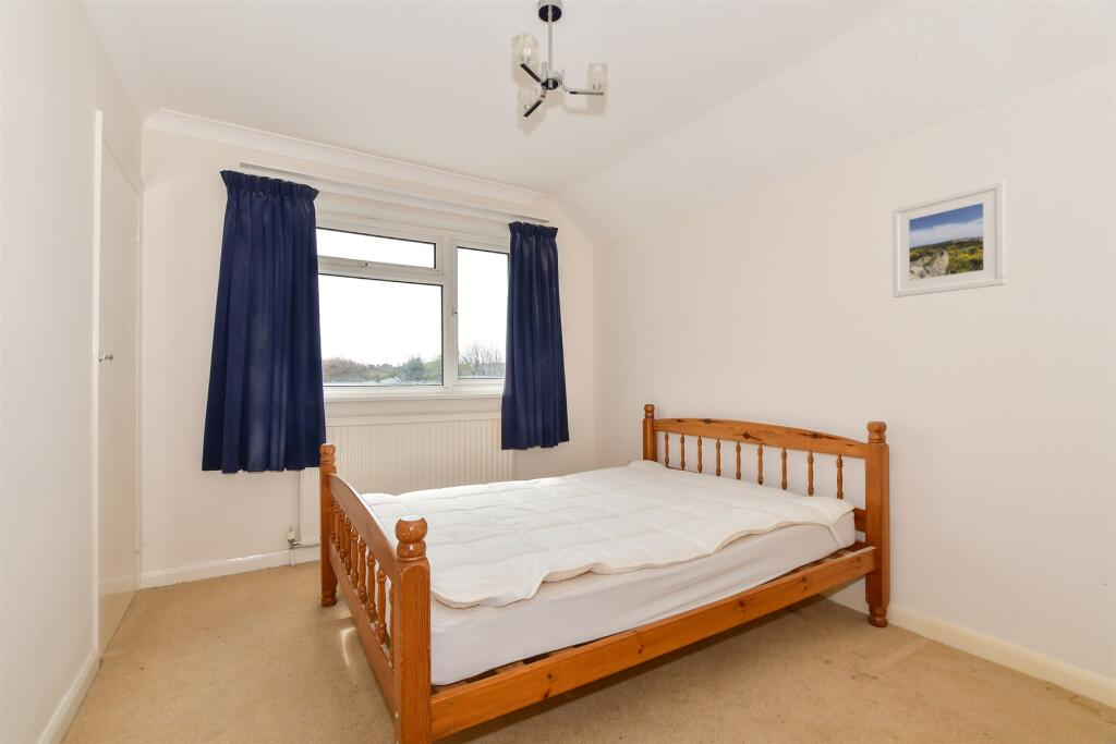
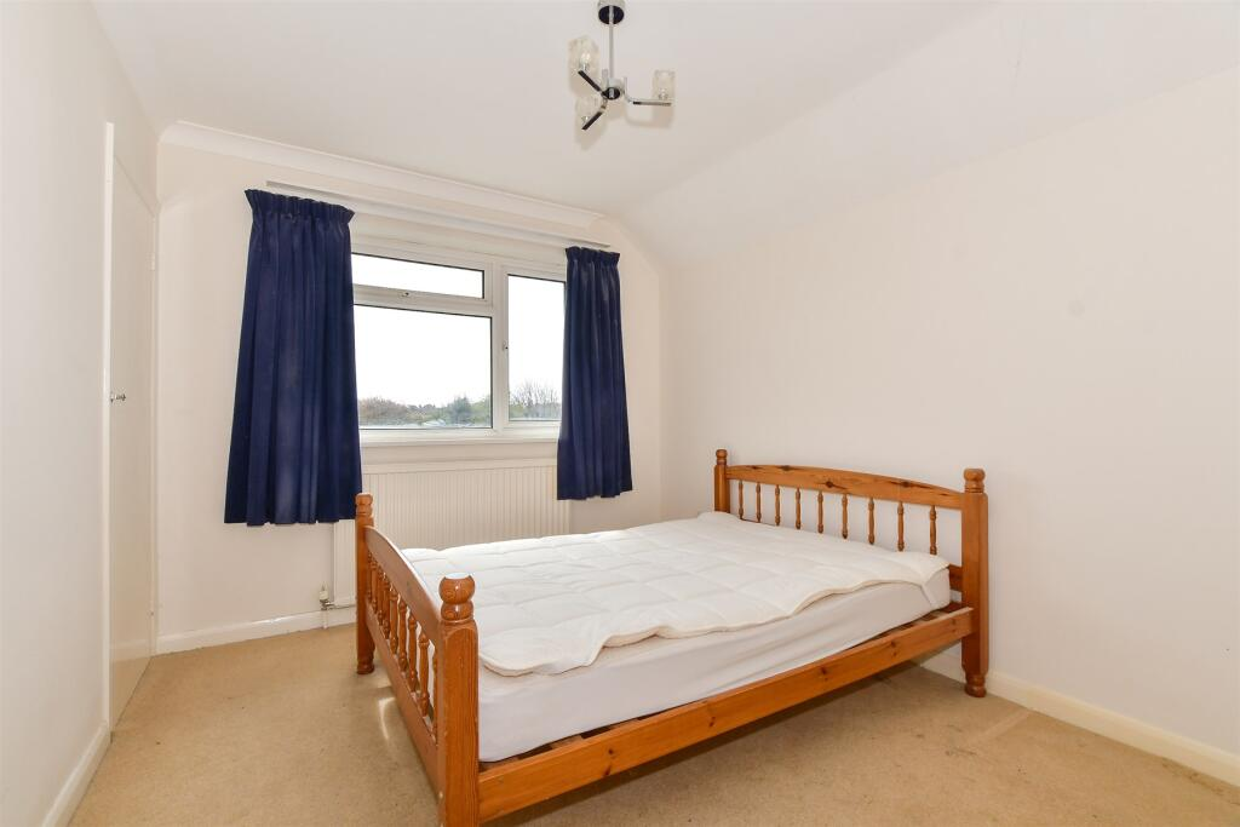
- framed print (945, 243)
